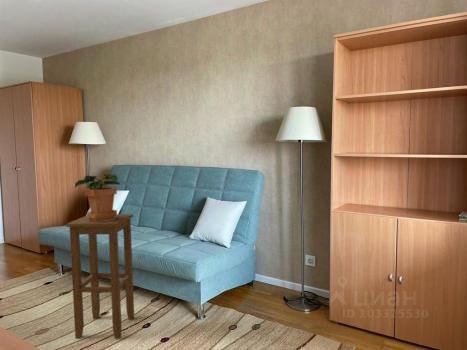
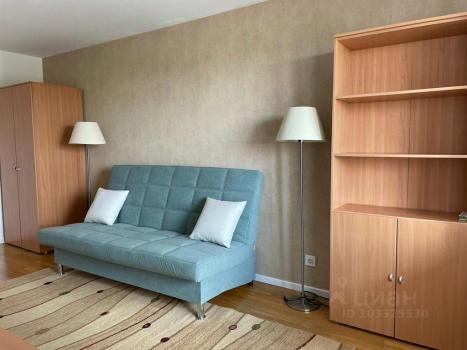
- potted plant (99, 196)
- stool (104, 273)
